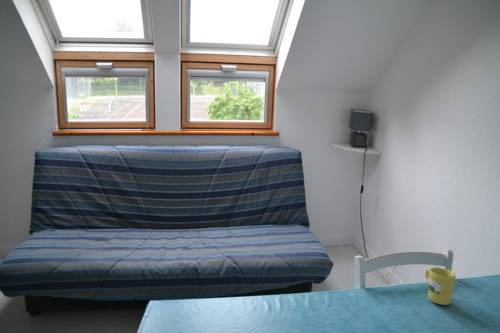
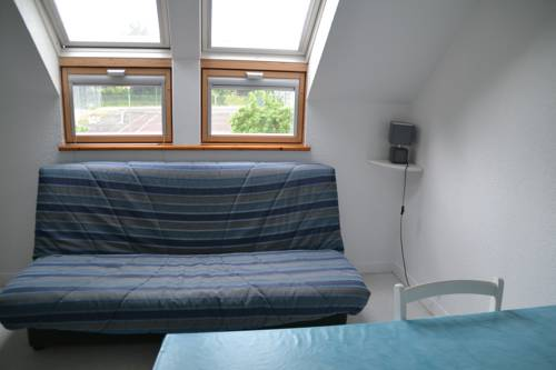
- mug (436, 283)
